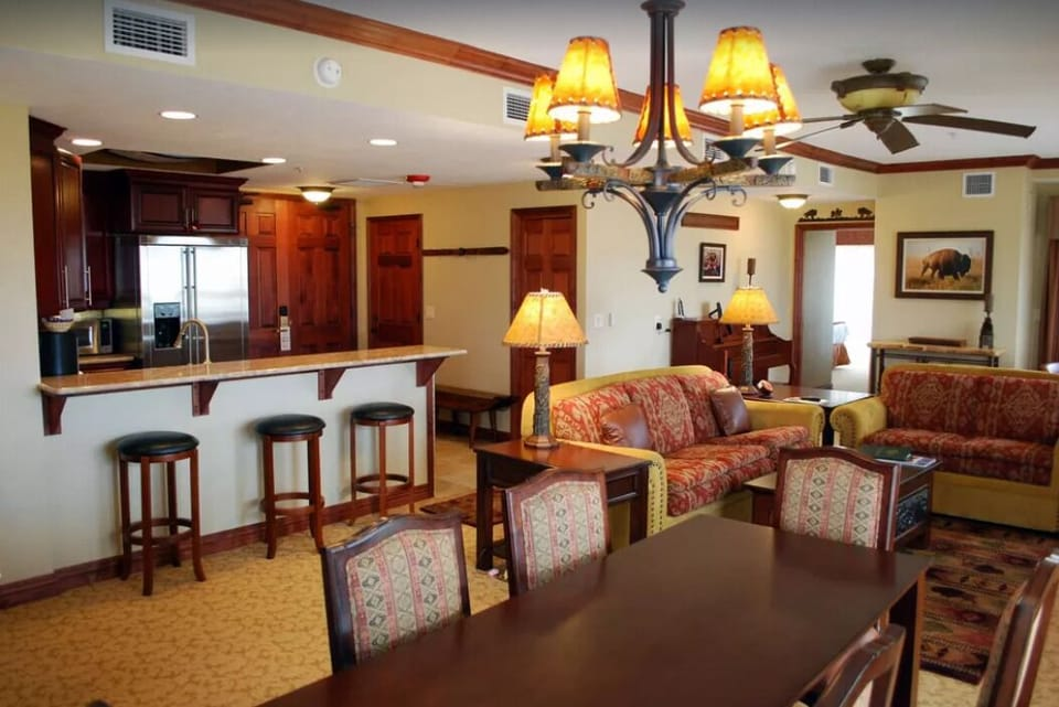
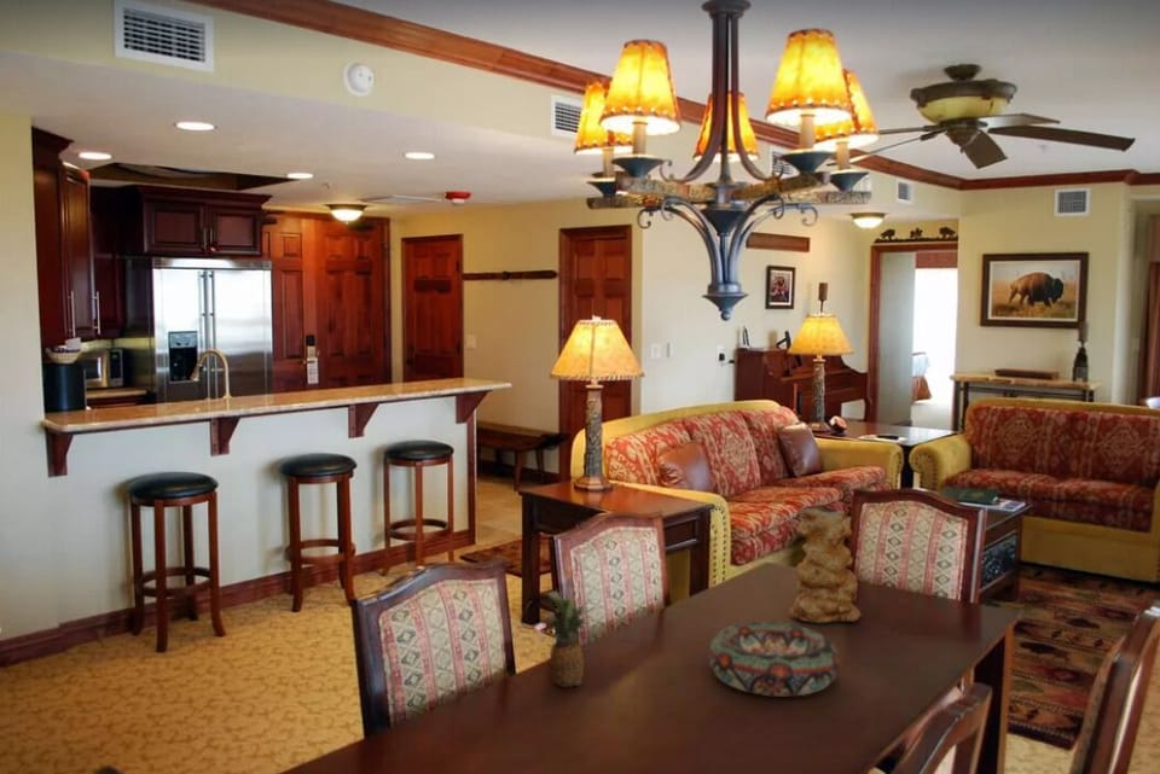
+ fruit (569, 636)
+ decorative bowl (772, 658)
+ vase (828, 560)
